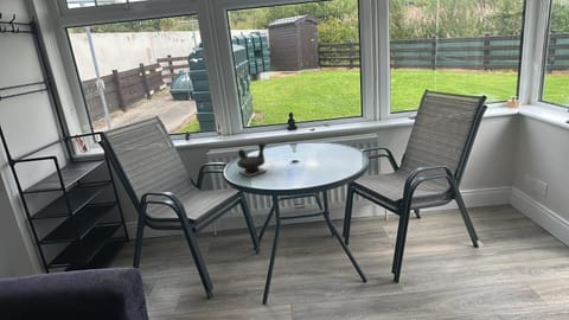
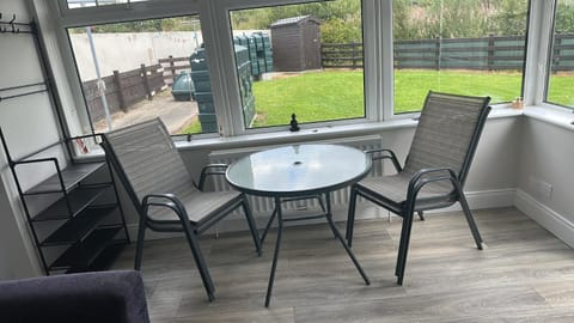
- teapot (251, 158)
